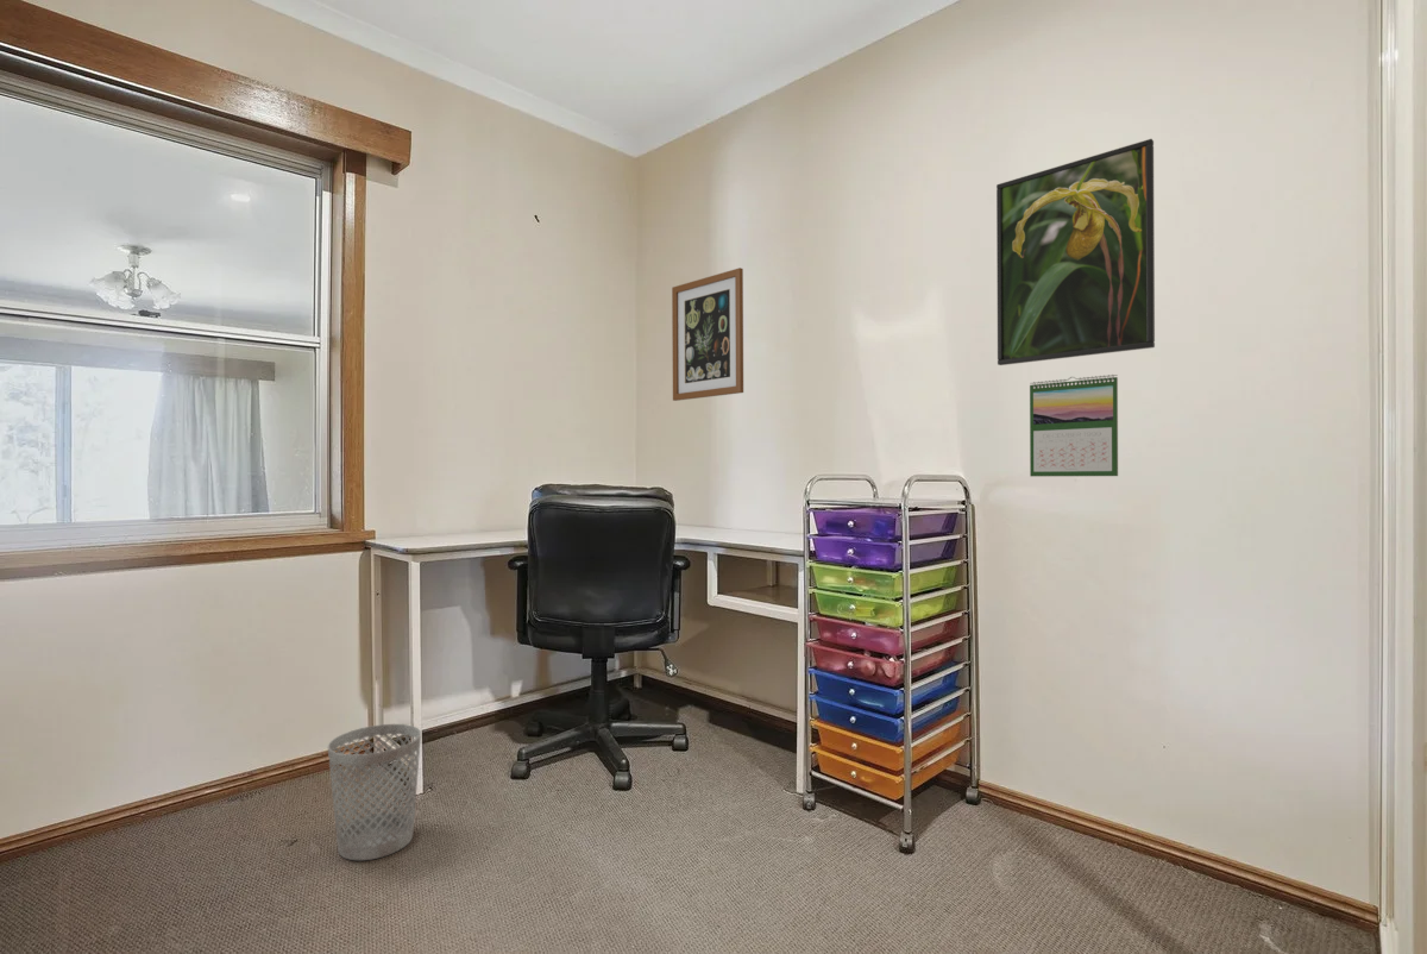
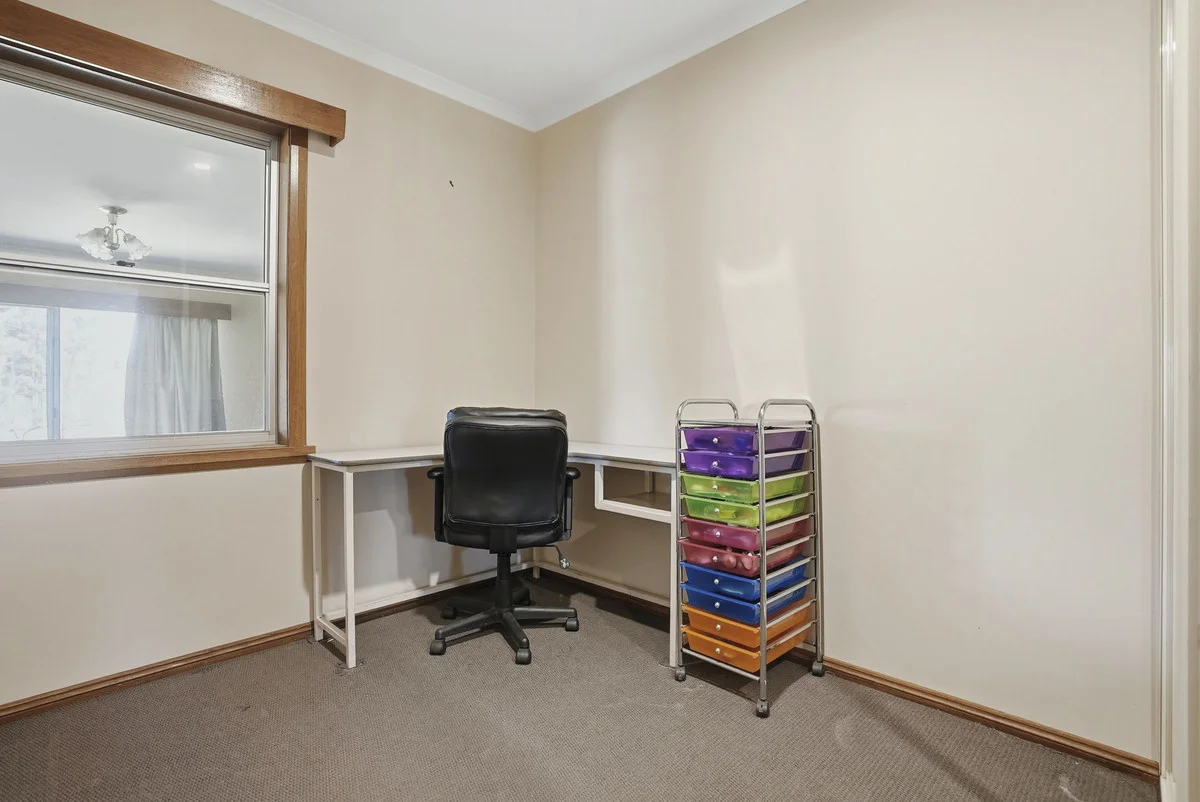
- wall art (705, 337)
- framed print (1069, 259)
- wastebasket (376, 790)
- calendar (1071, 426)
